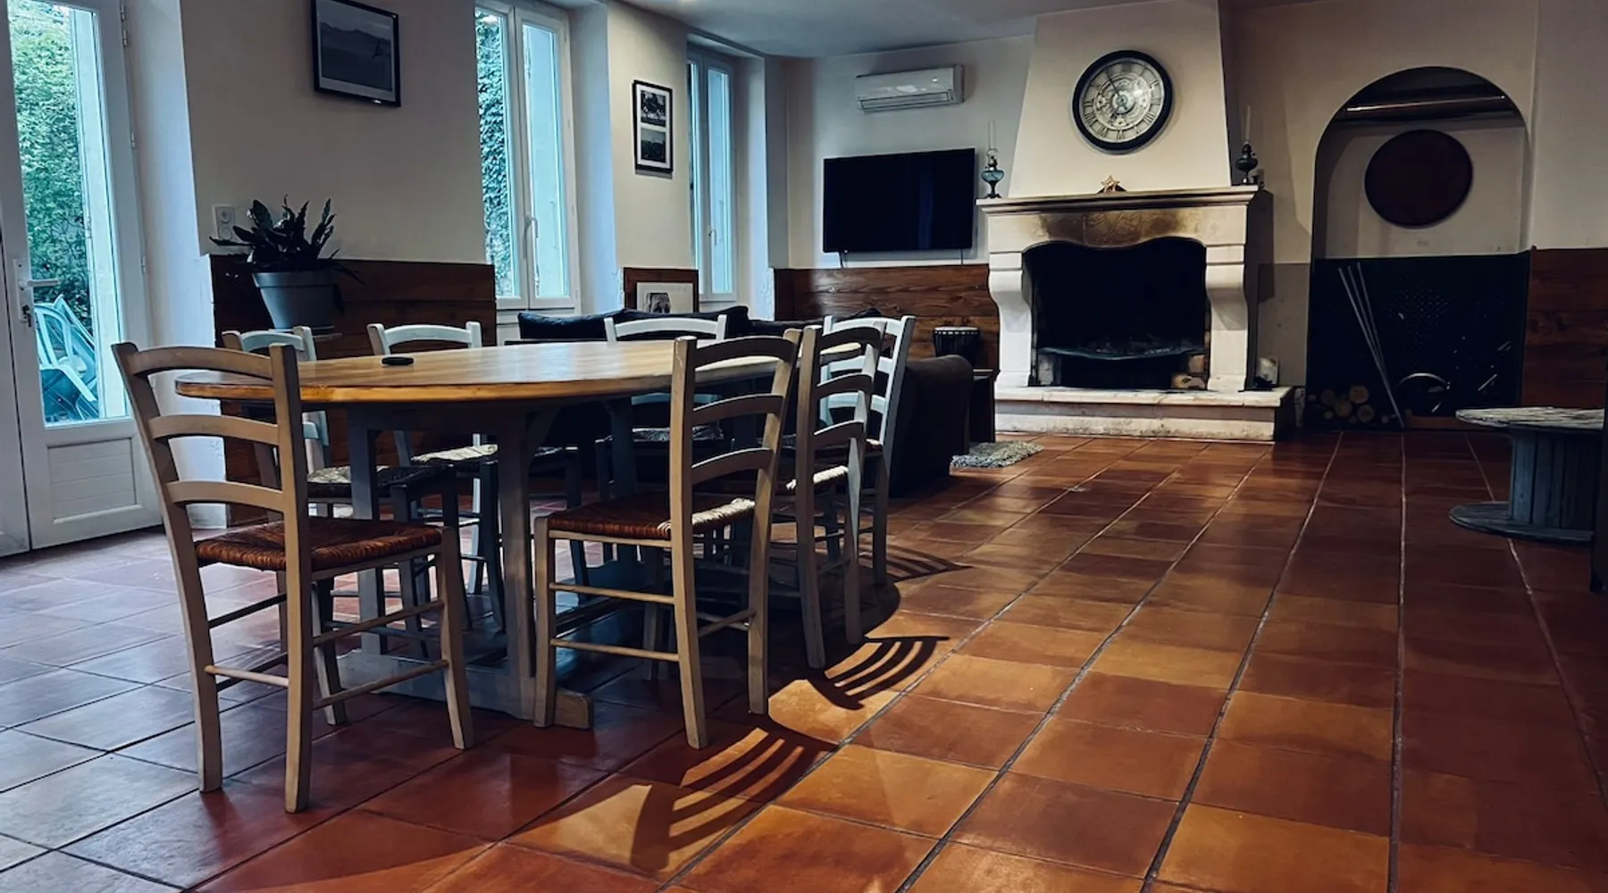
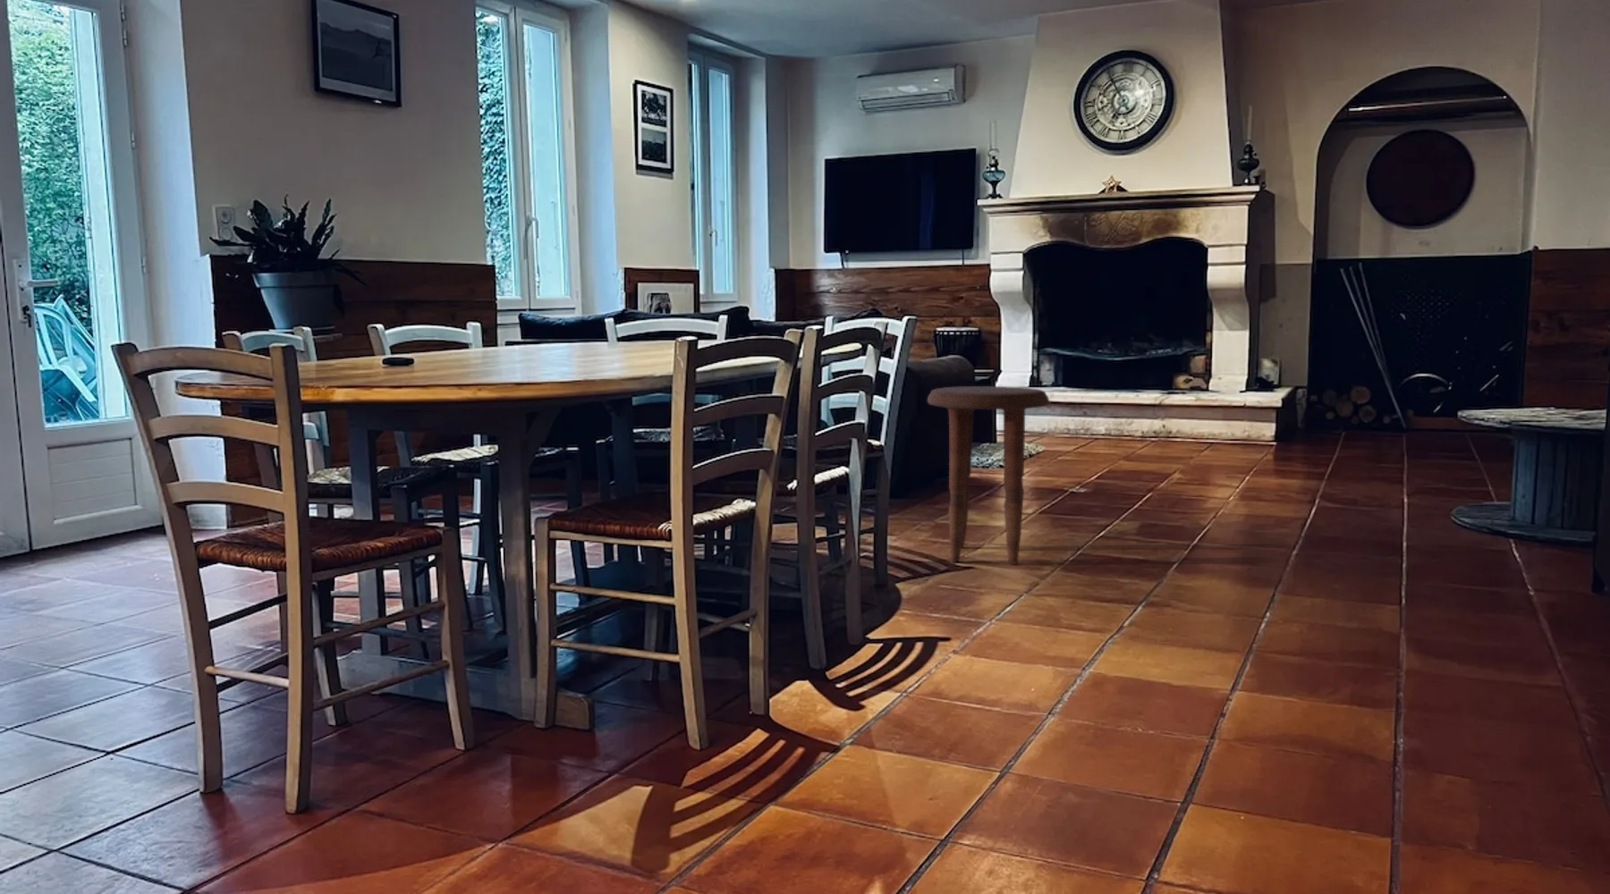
+ side table (1003, 472)
